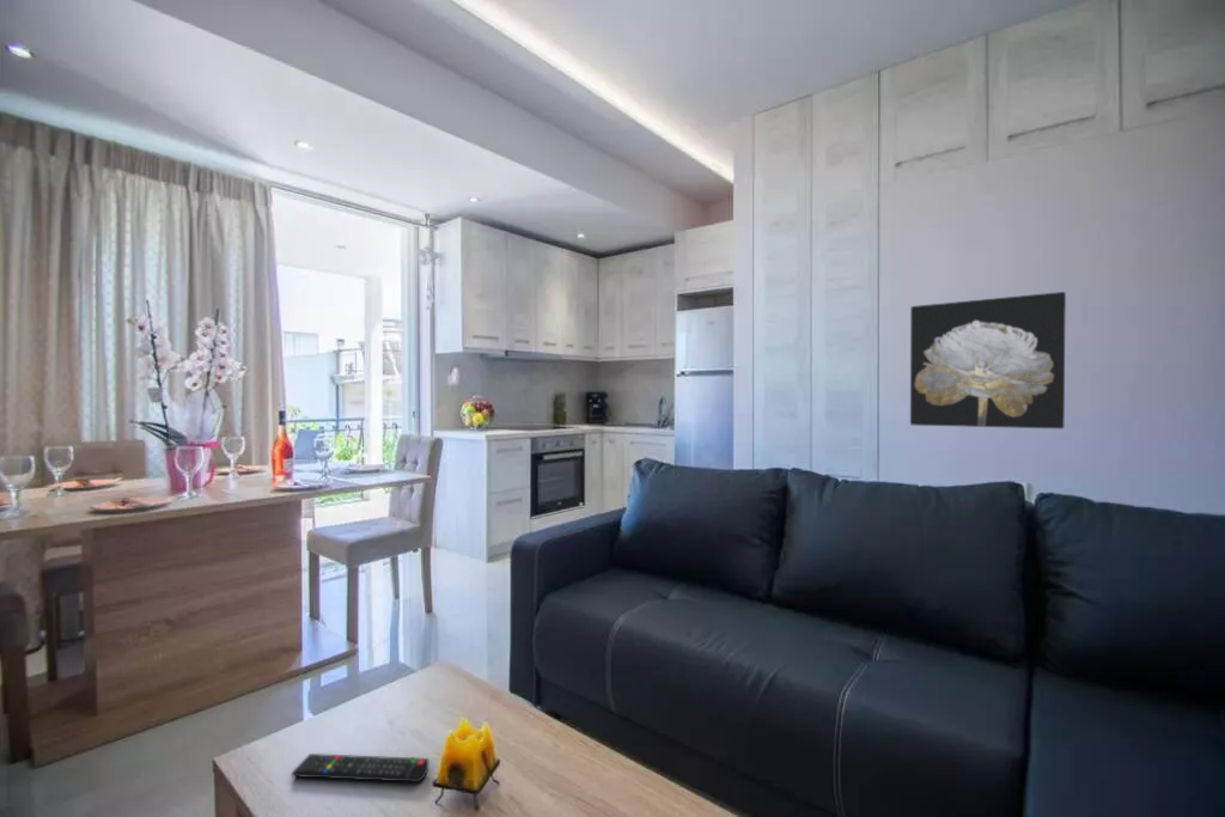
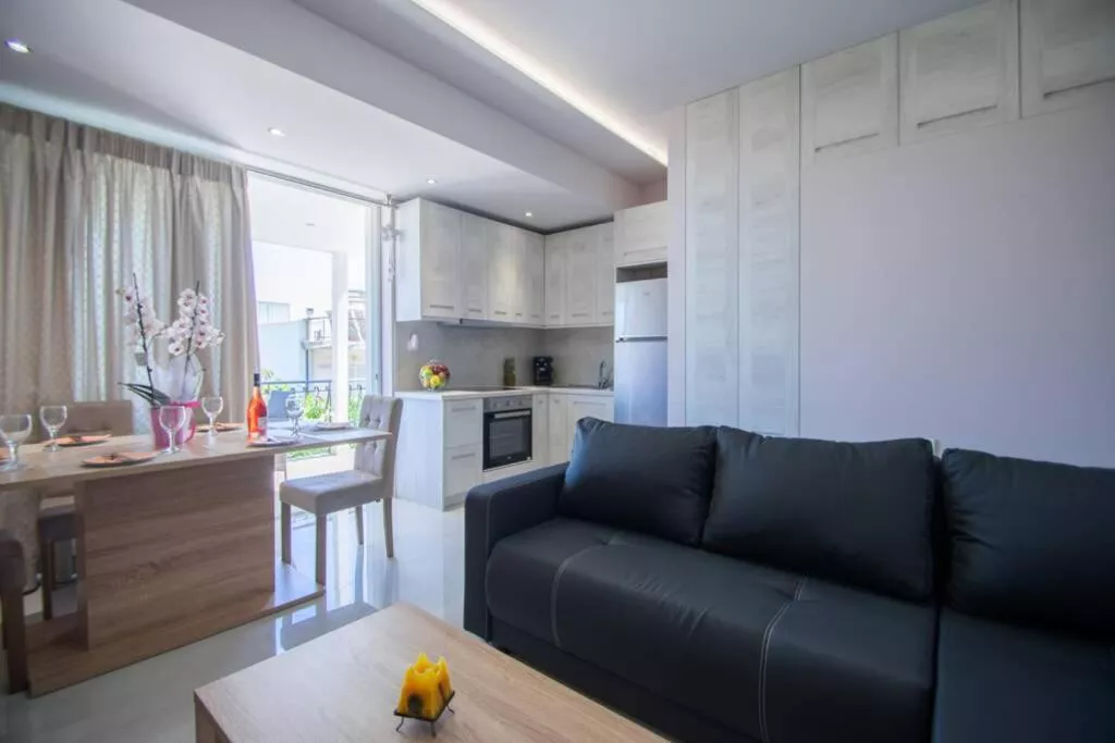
- remote control (362, 769)
- wall art (982, 362)
